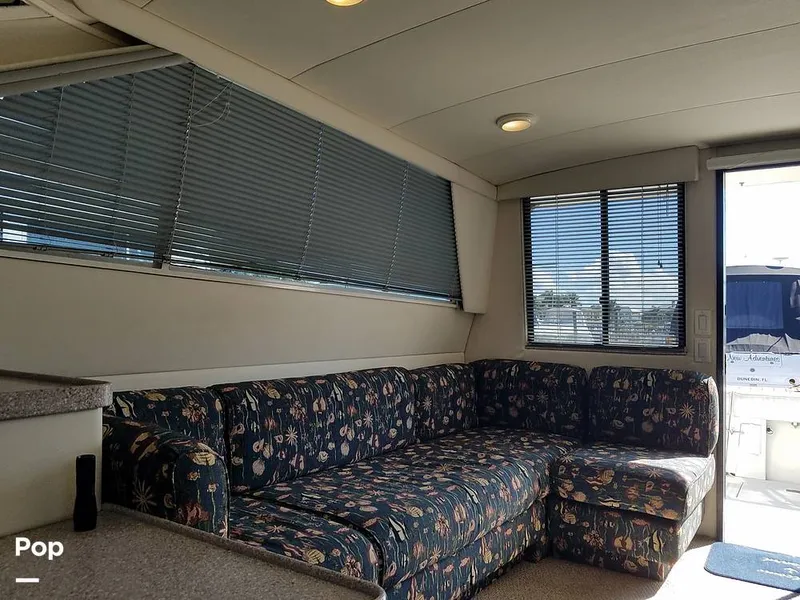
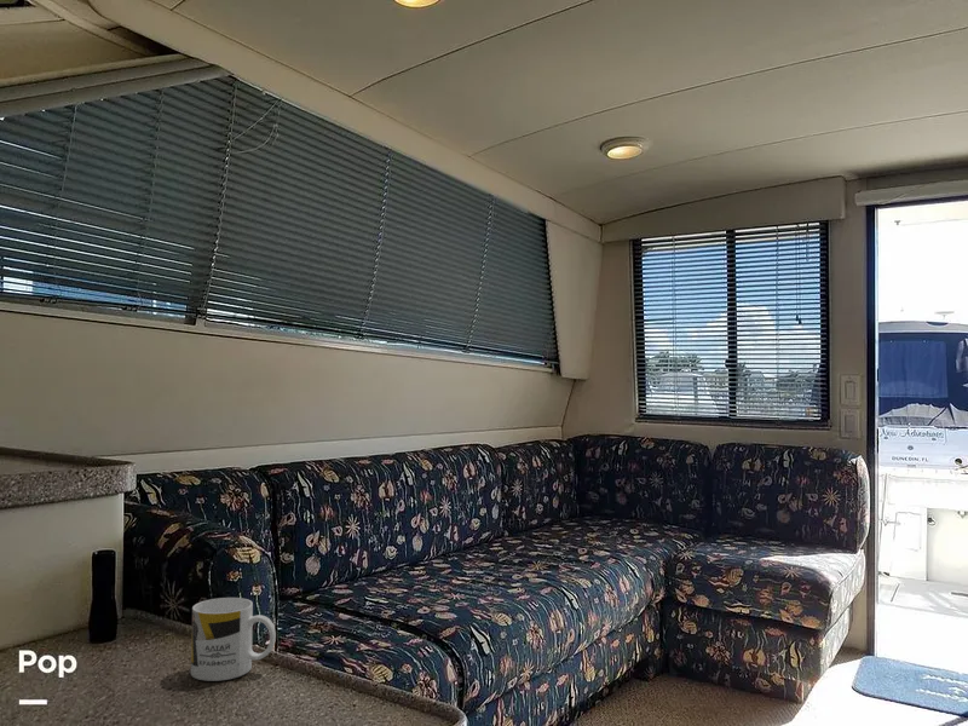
+ mug (234, 638)
